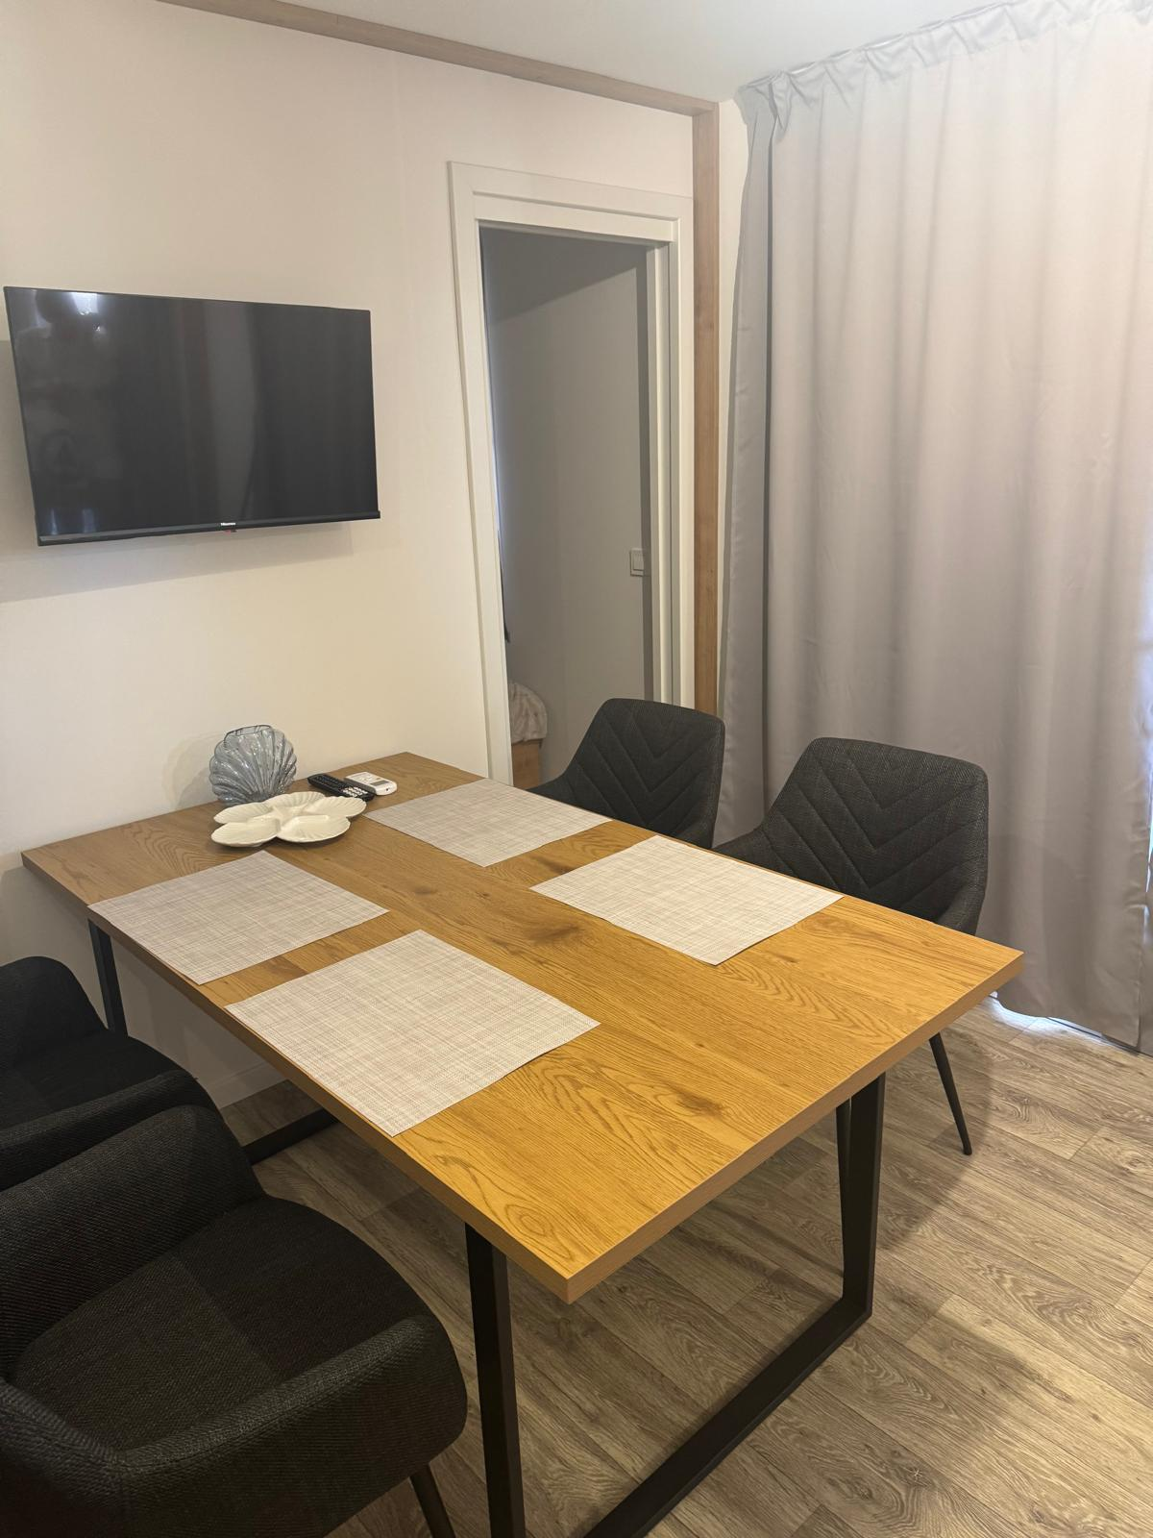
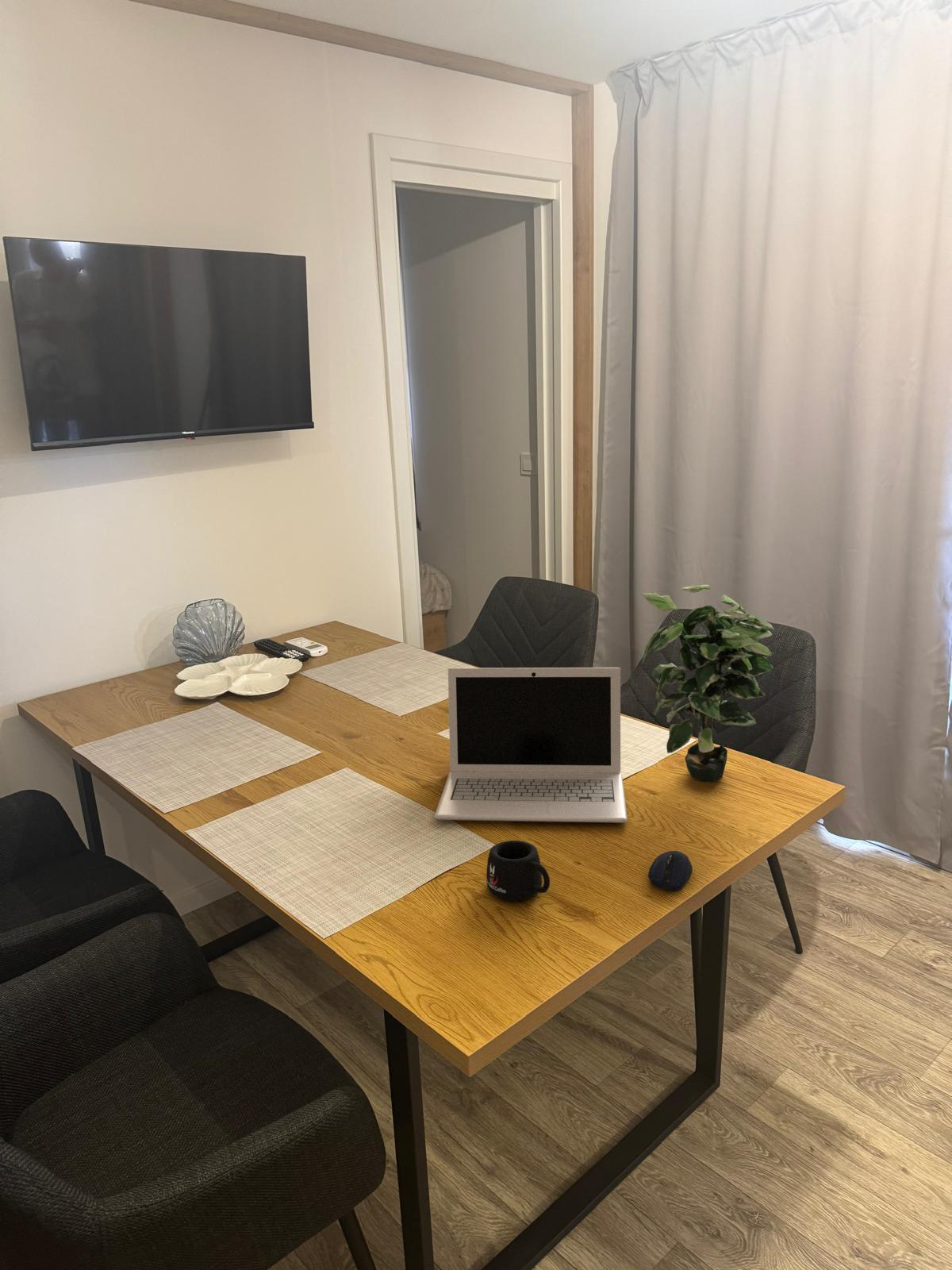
+ potted plant (709, 689)
+ mug (520, 873)
+ laptop (532, 741)
+ computer mouse (670, 866)
